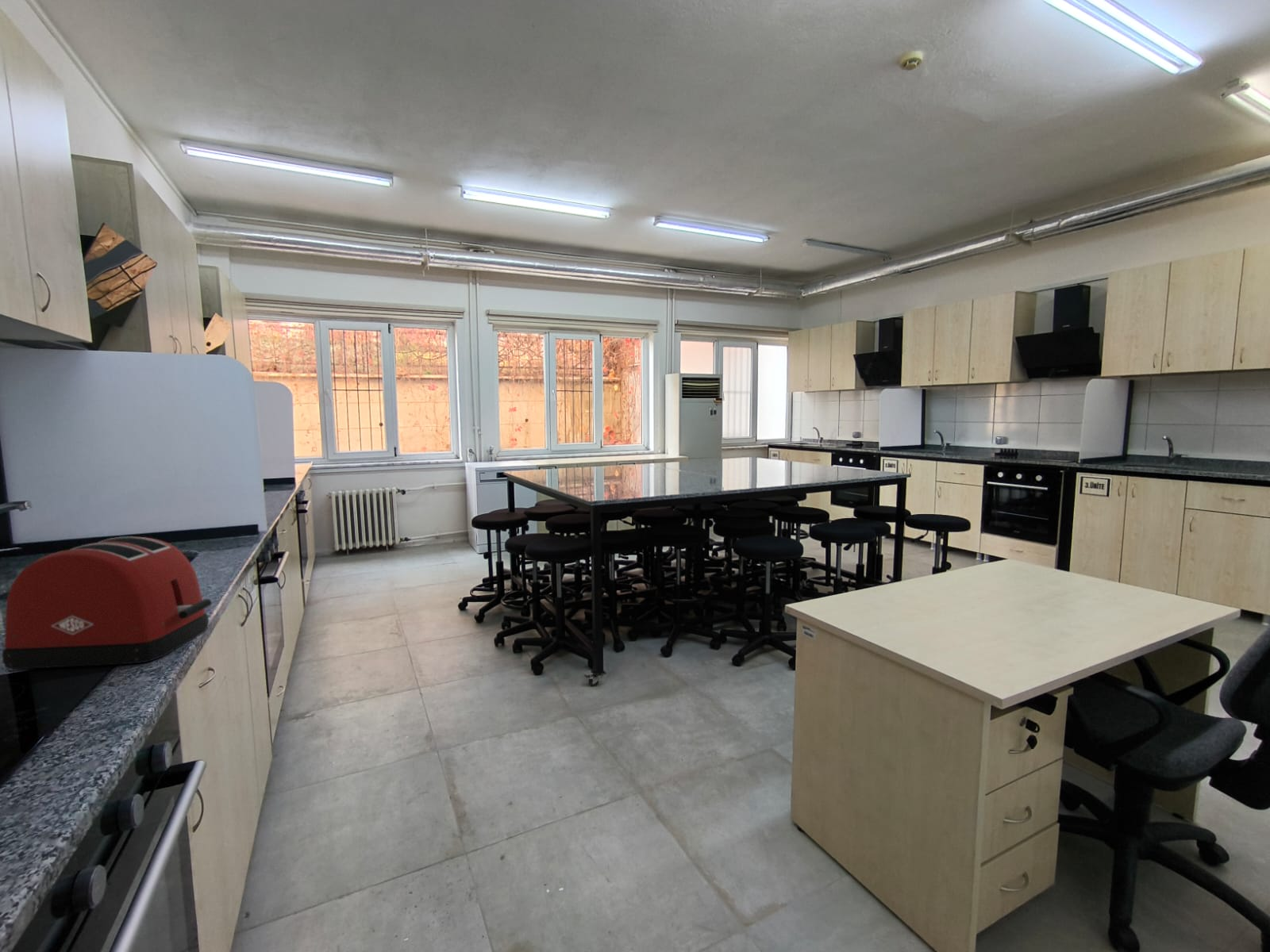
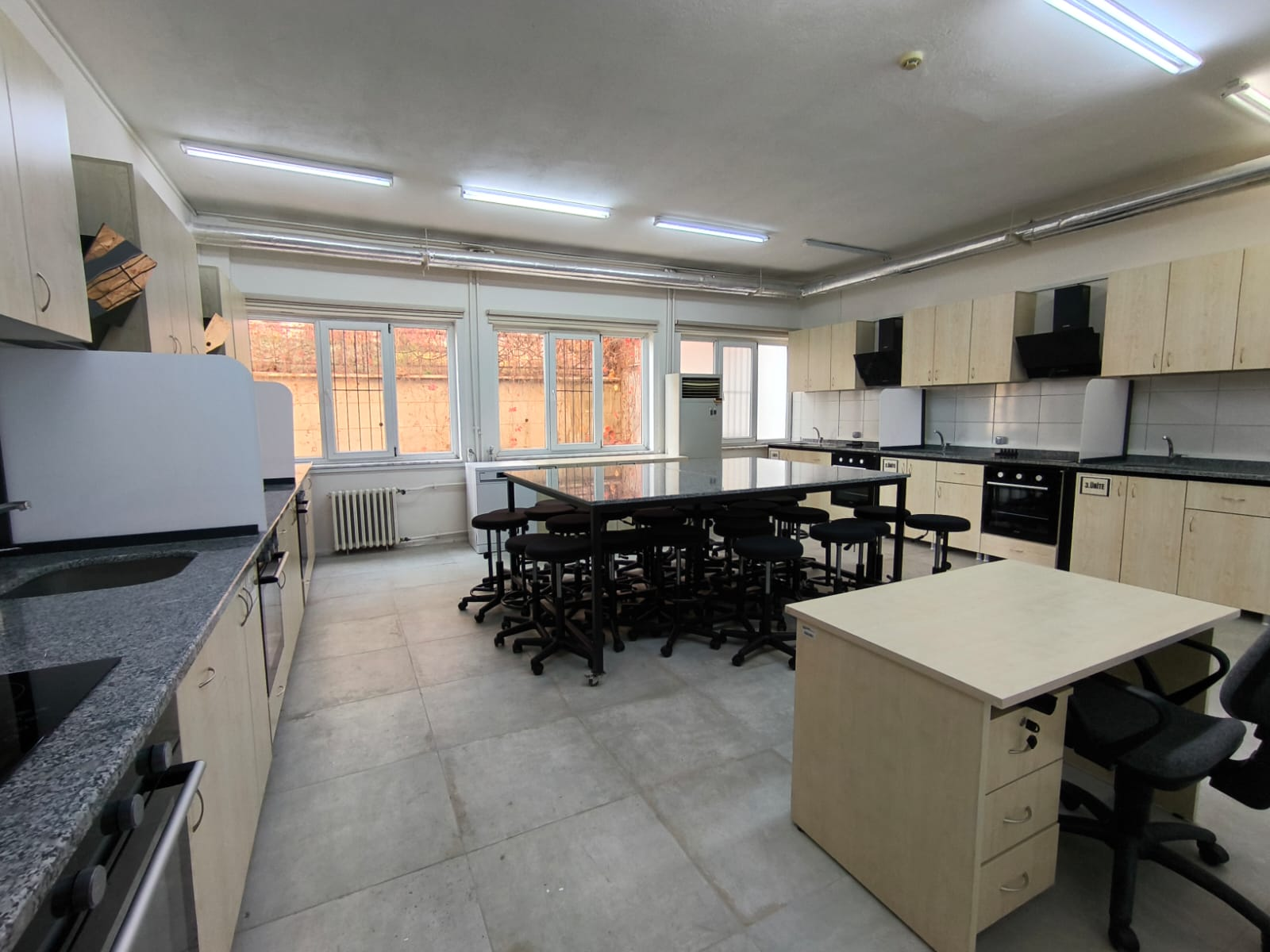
- toaster (110, 595)
